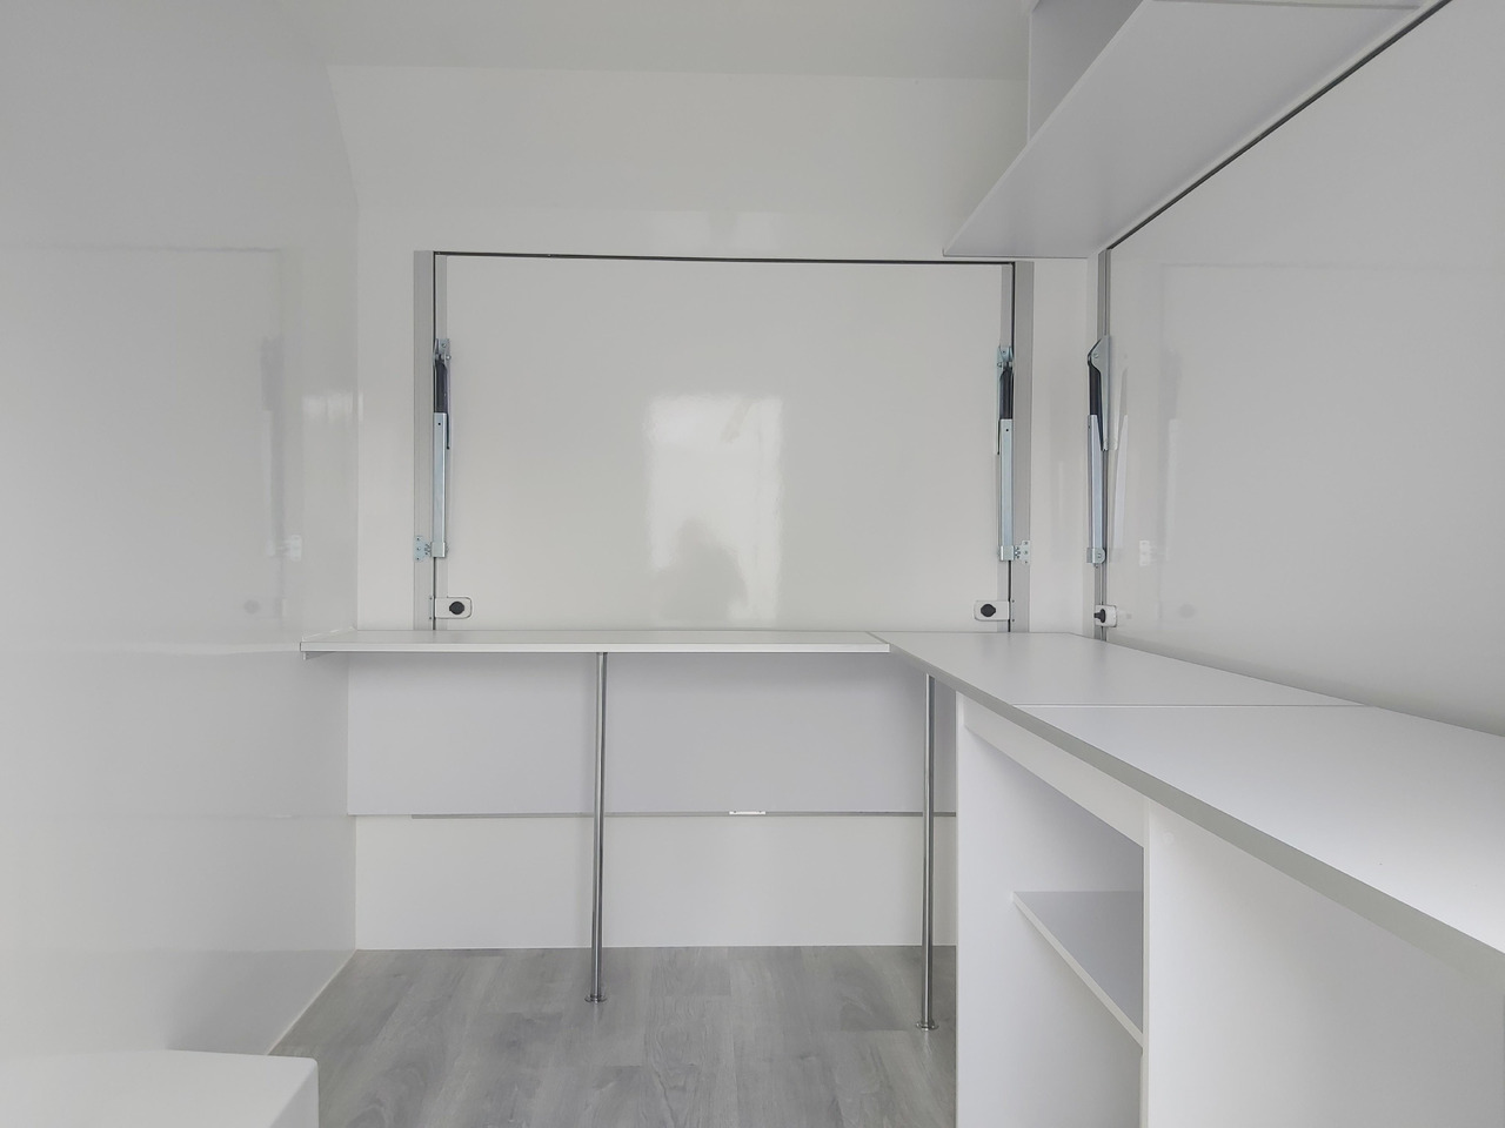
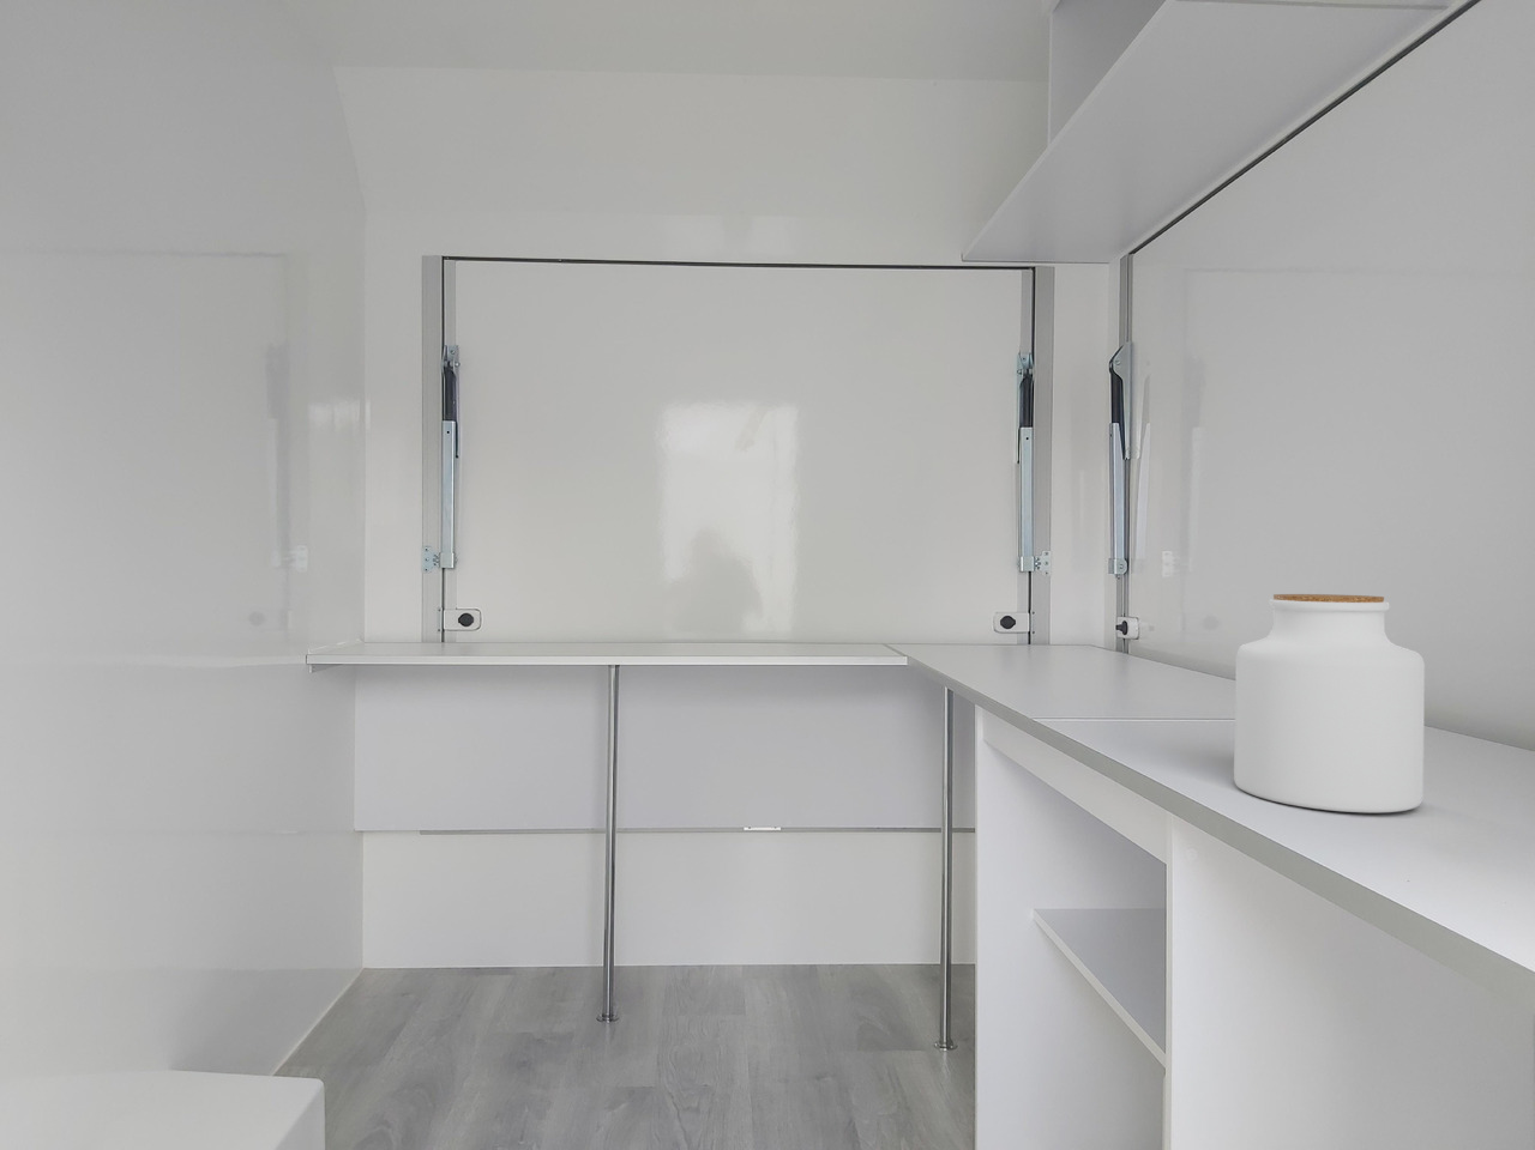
+ jar (1325, 695)
